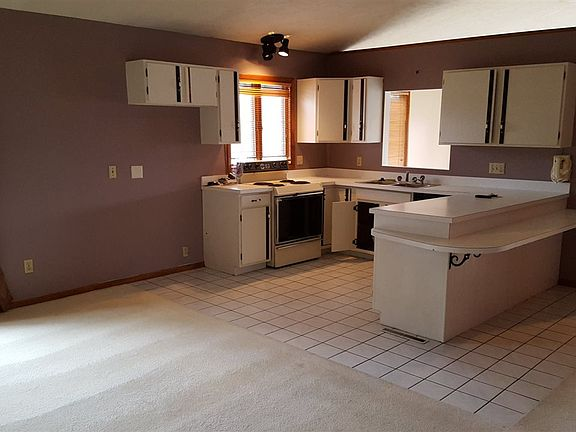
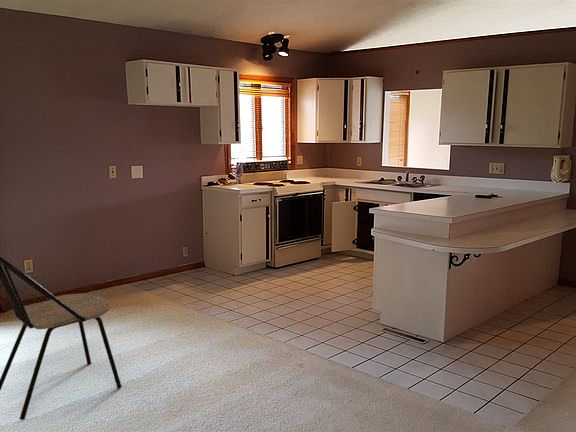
+ dining chair (54, 317)
